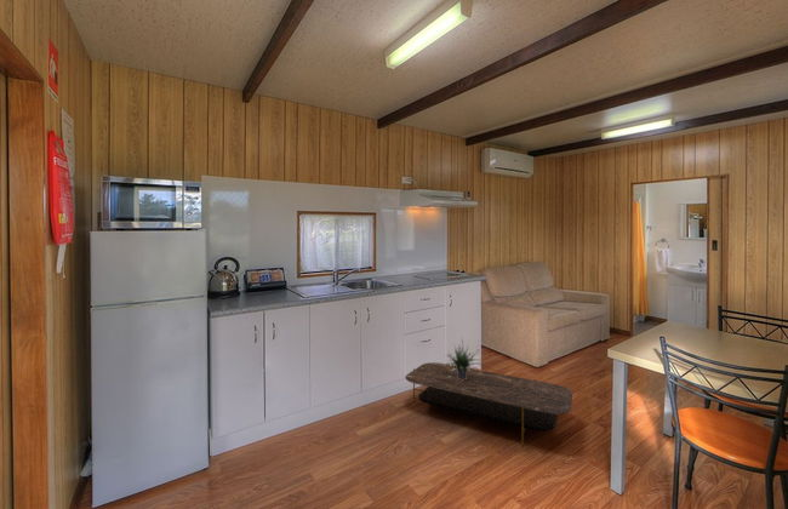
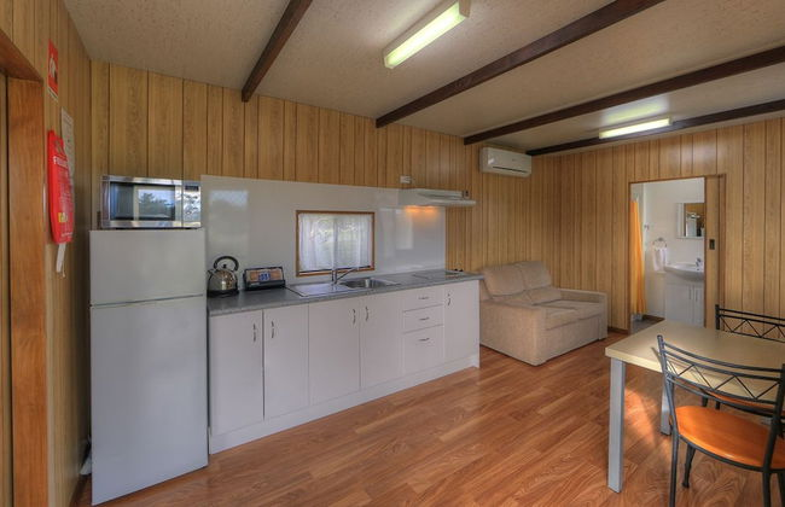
- potted plant (463, 358)
- coffee table (482, 399)
